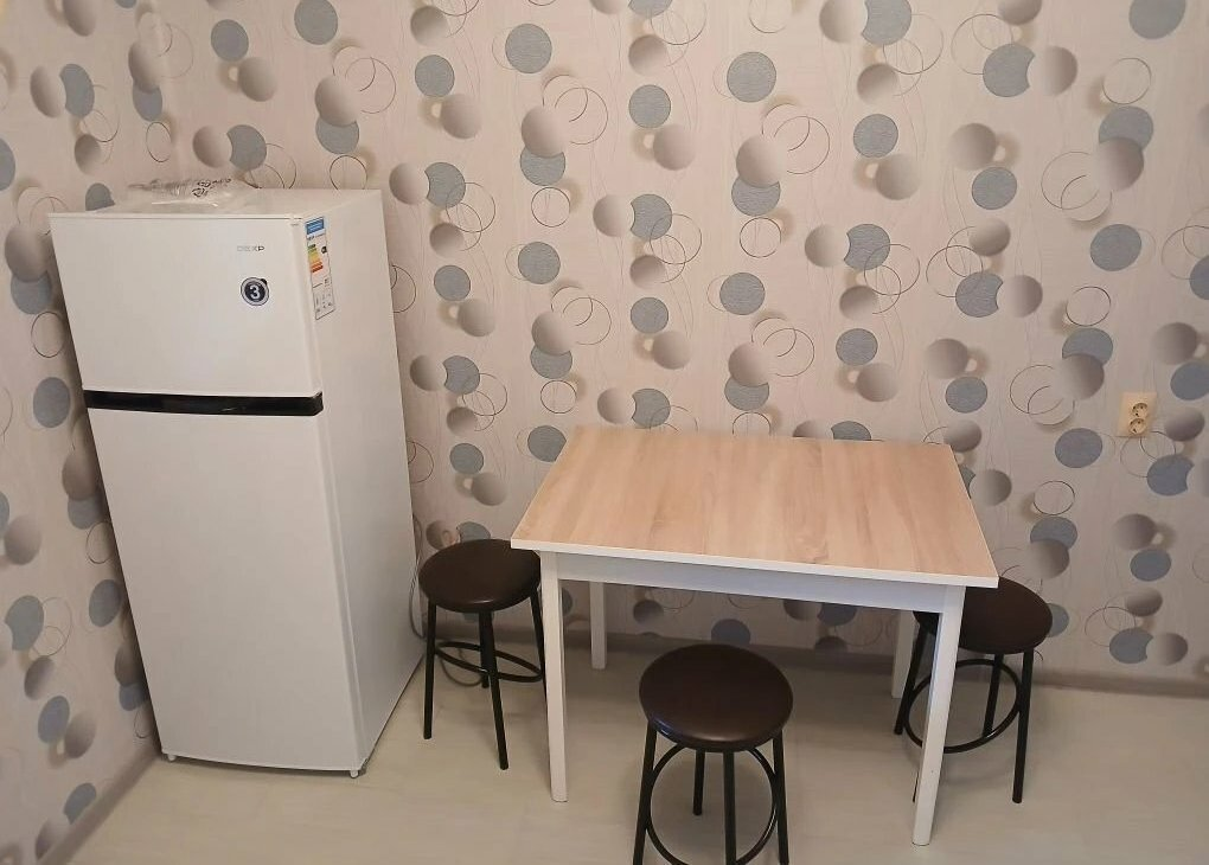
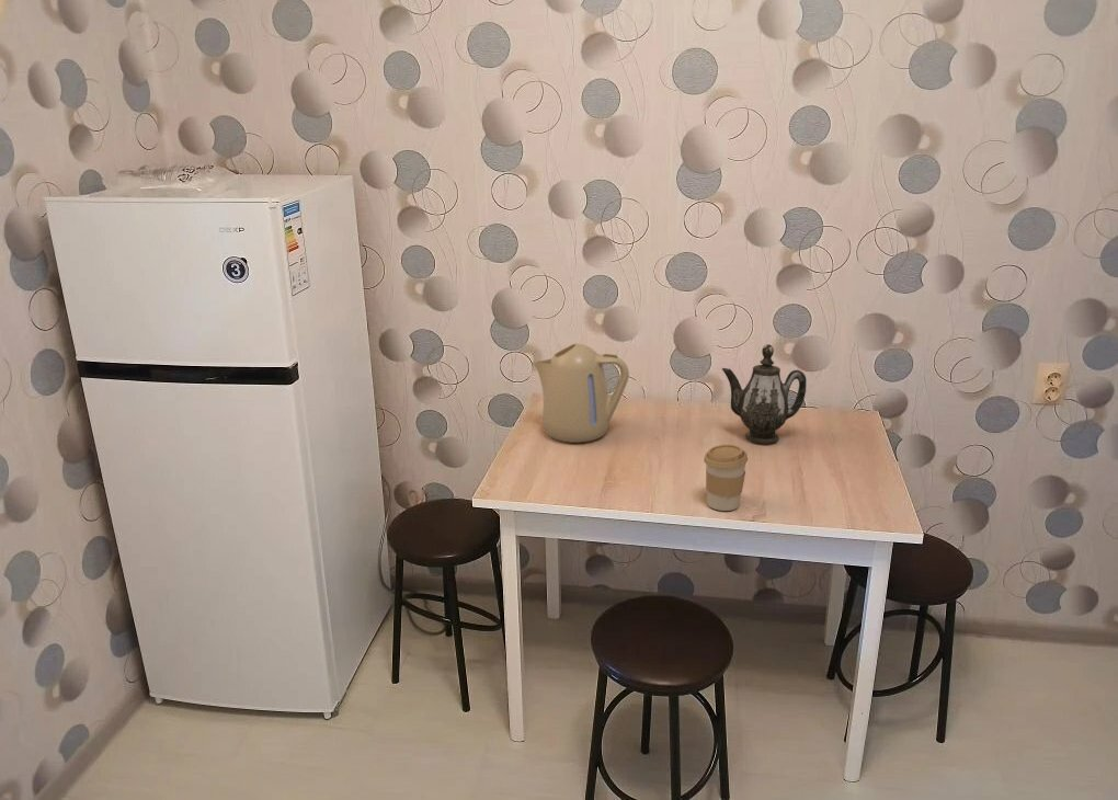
+ coffee cup (725, 477)
+ teapot (762, 391)
+ kettle (580, 389)
